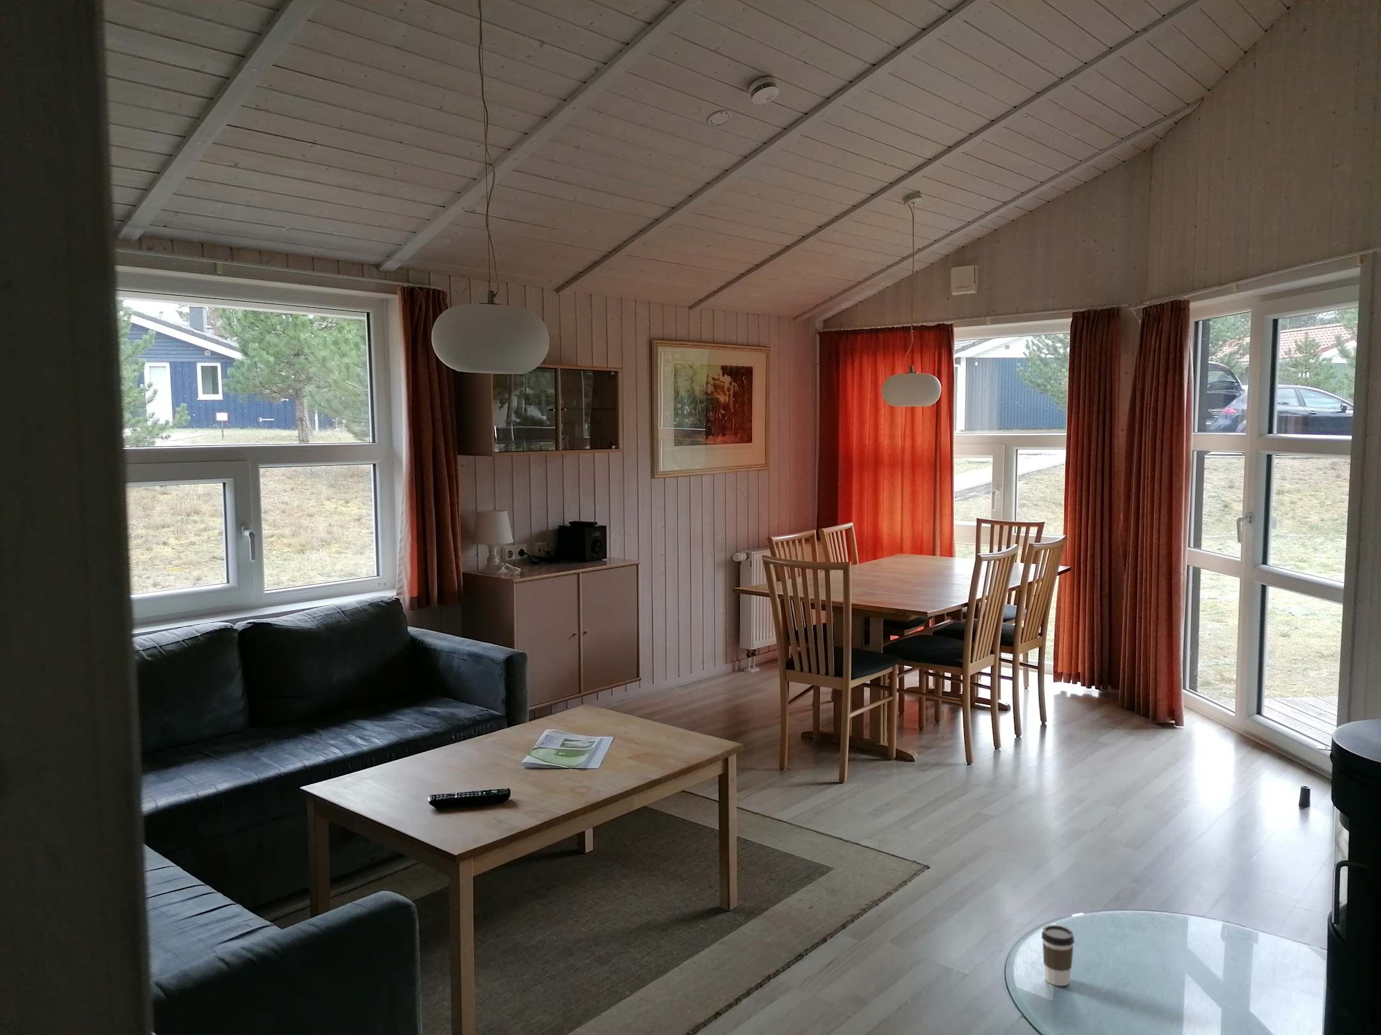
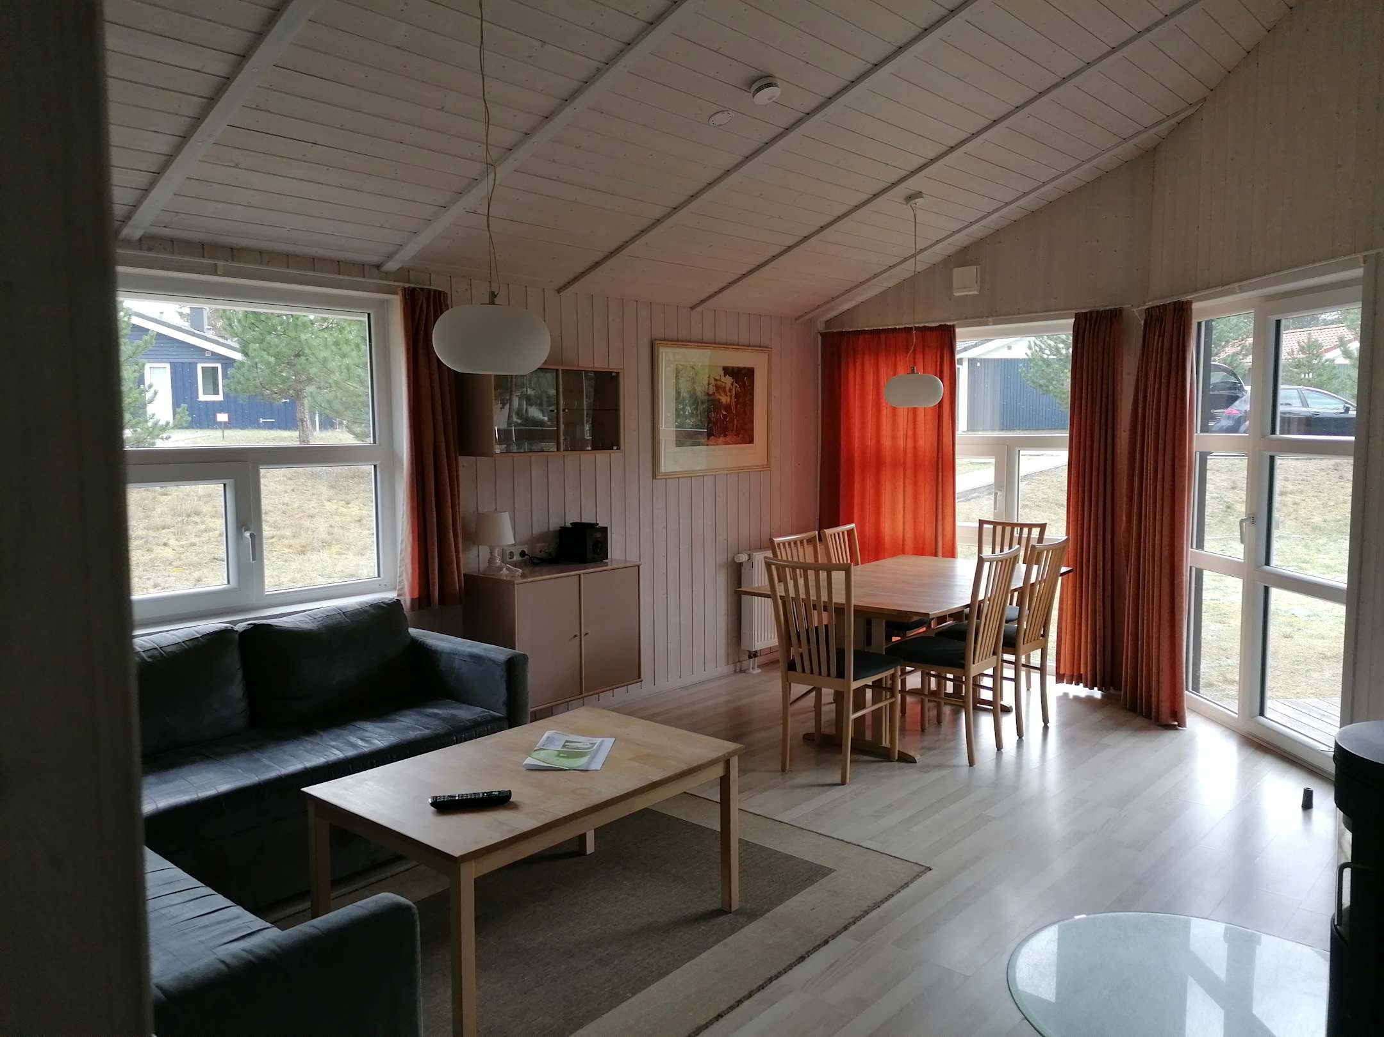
- coffee cup (1057, 956)
